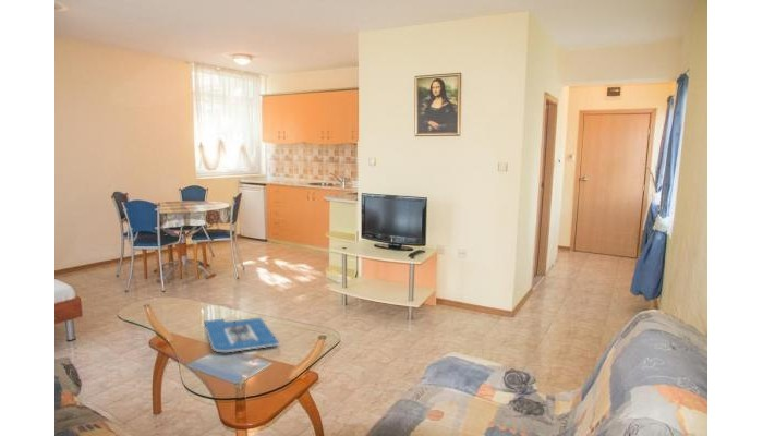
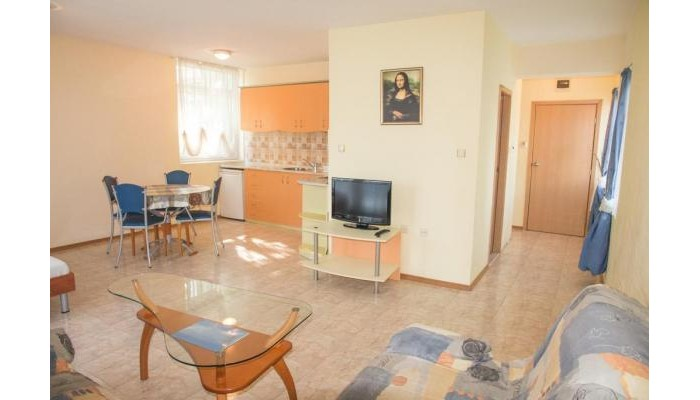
- board game (239, 329)
